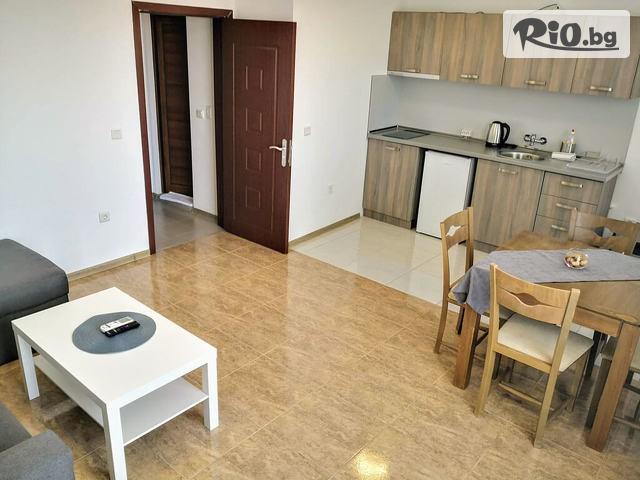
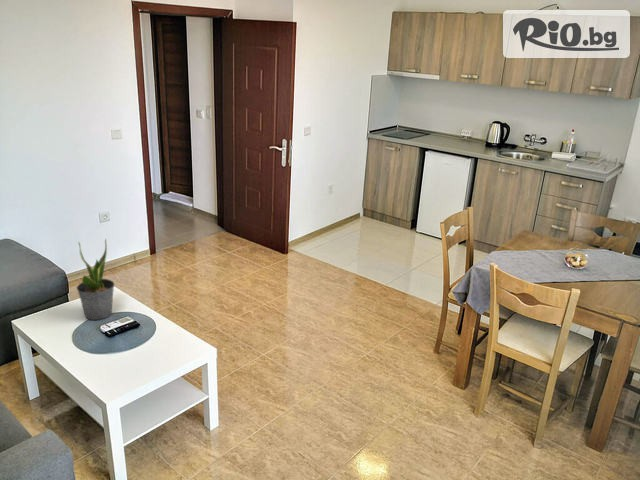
+ potted plant (95, 279)
